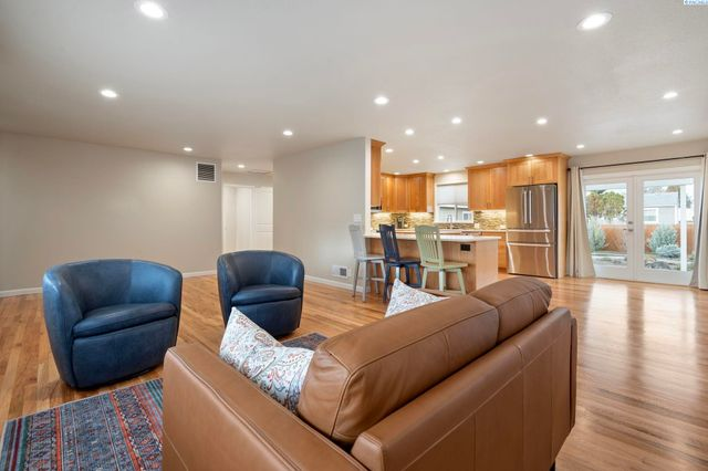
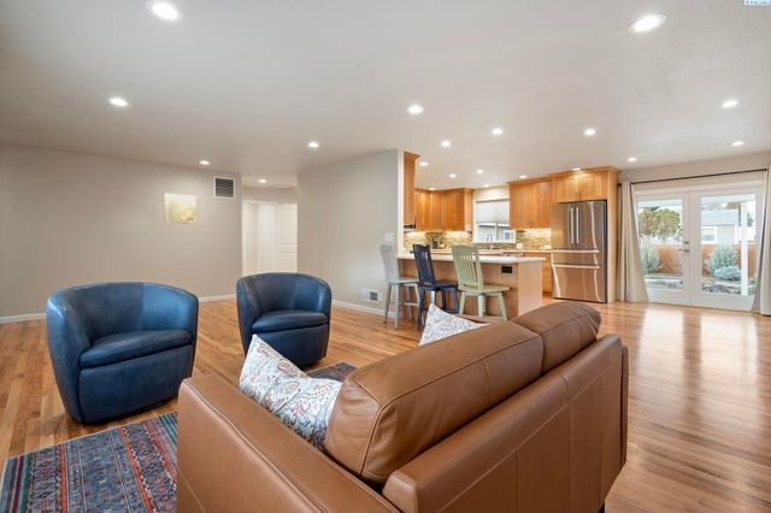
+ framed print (181, 208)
